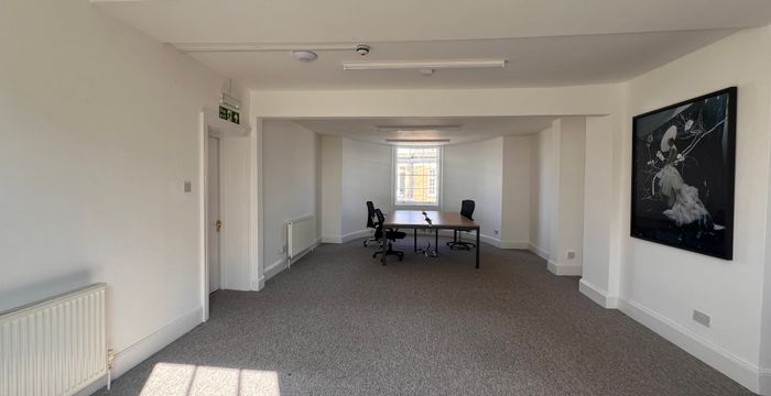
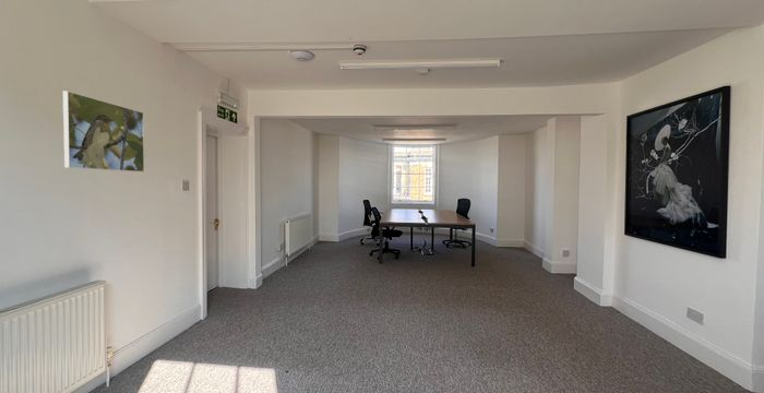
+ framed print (108, 136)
